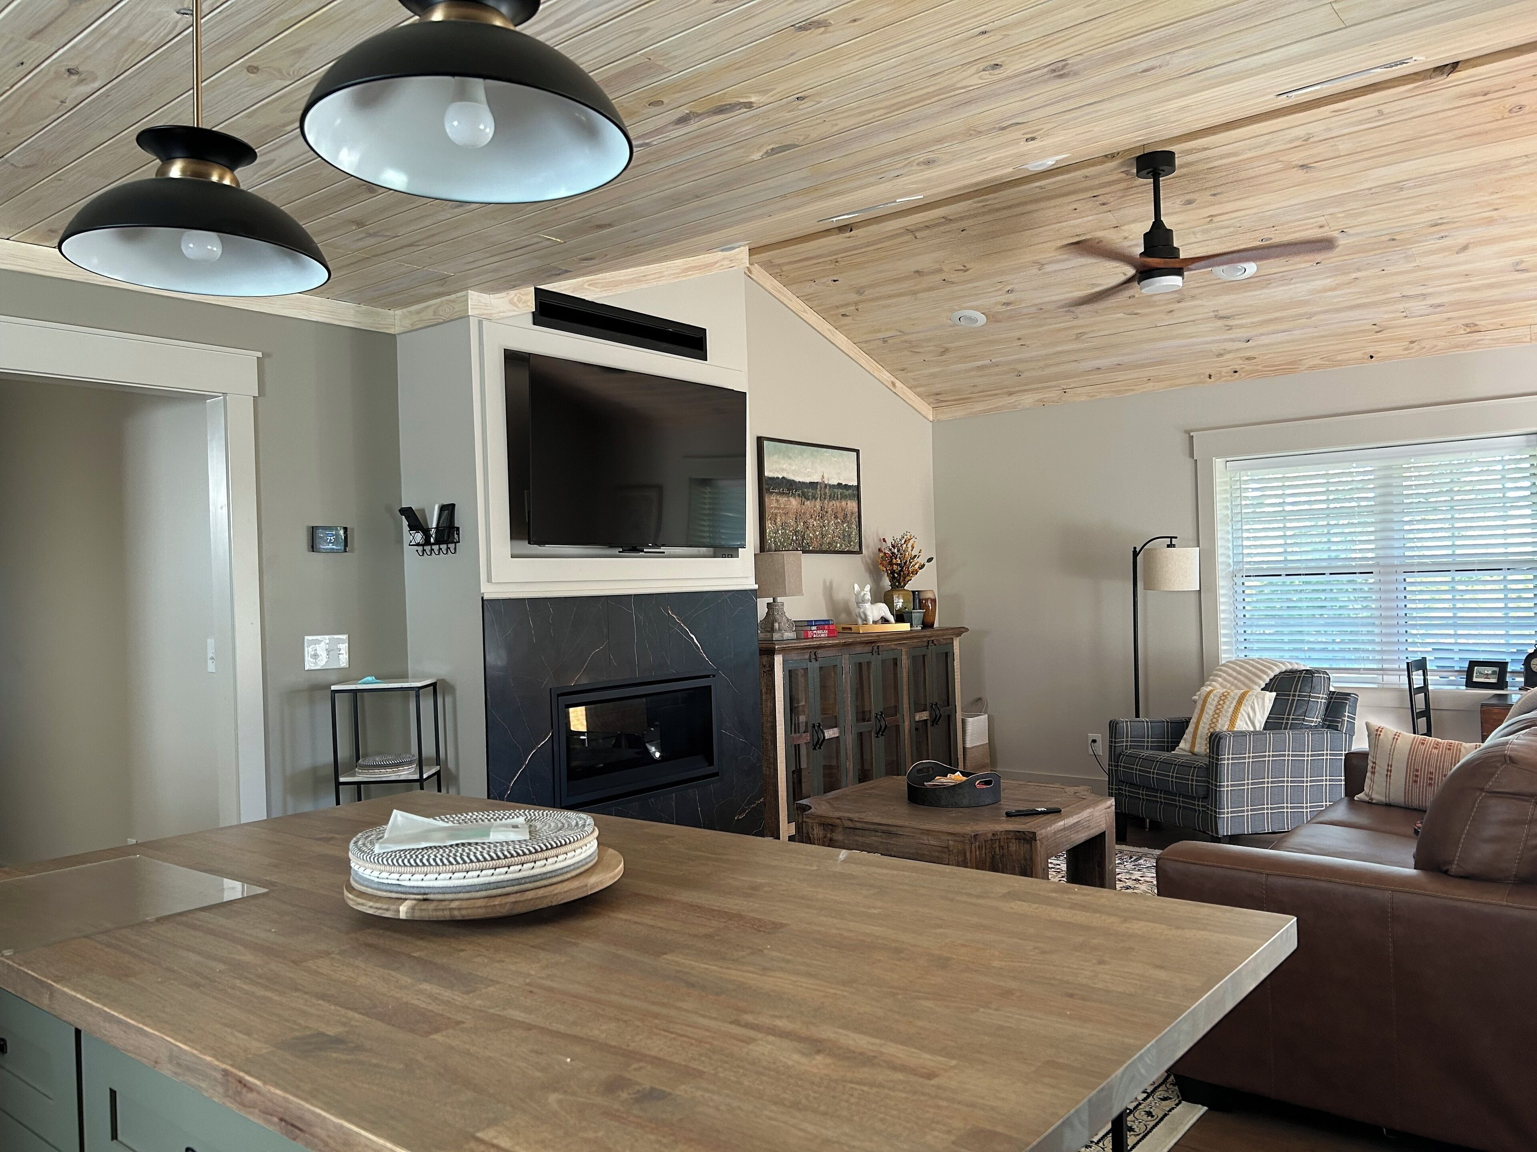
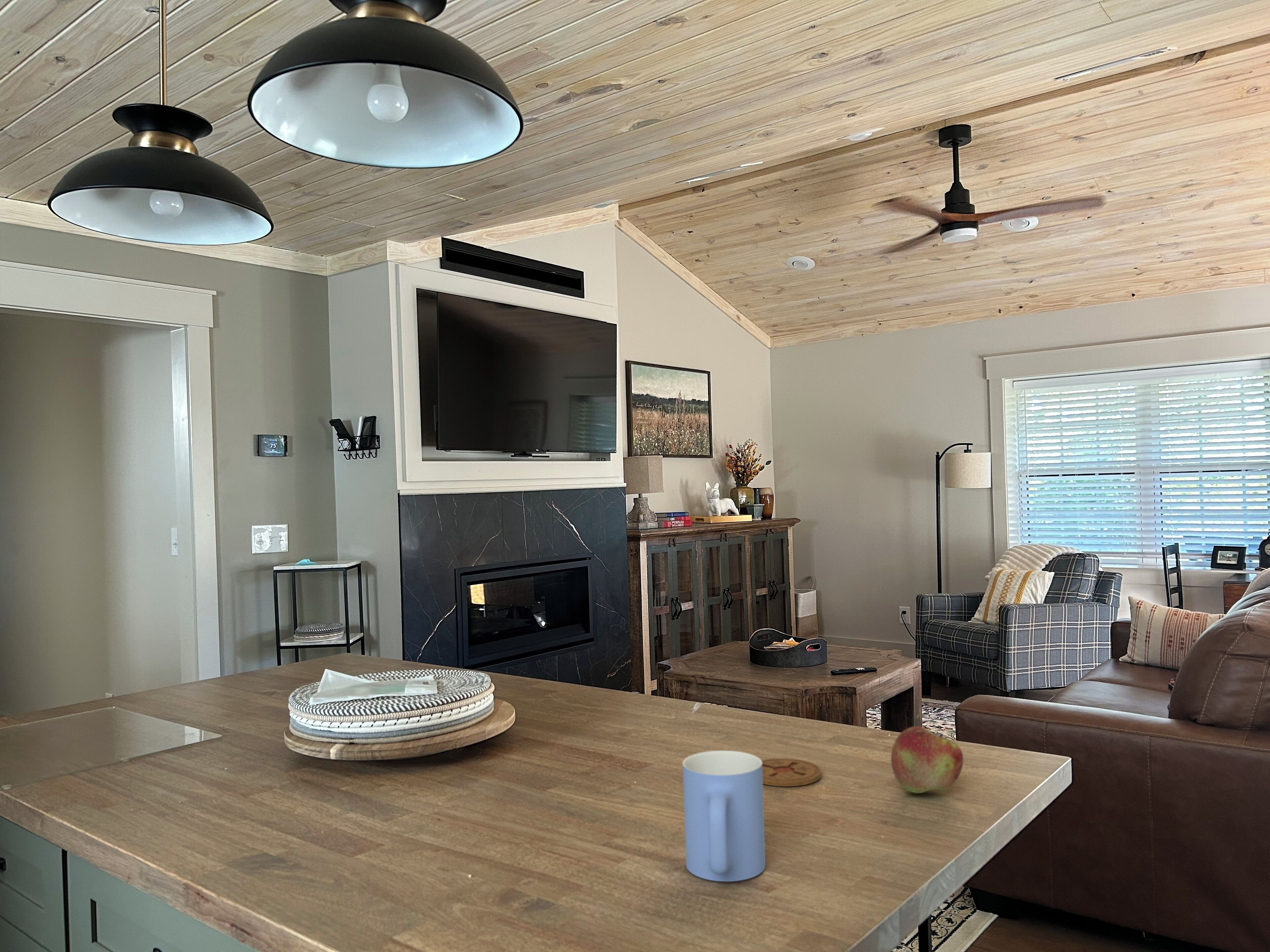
+ mug (718, 820)
+ fruit (927, 760)
+ coaster (784, 772)
